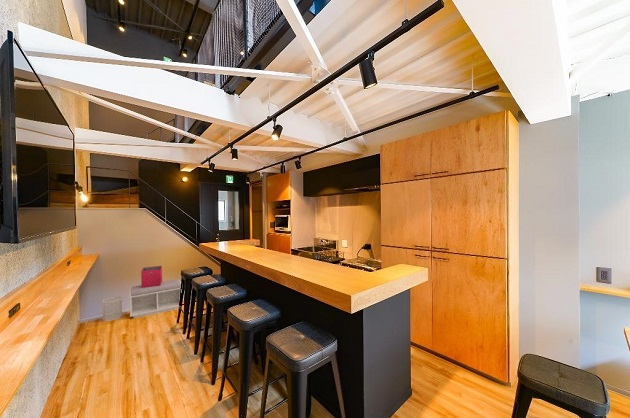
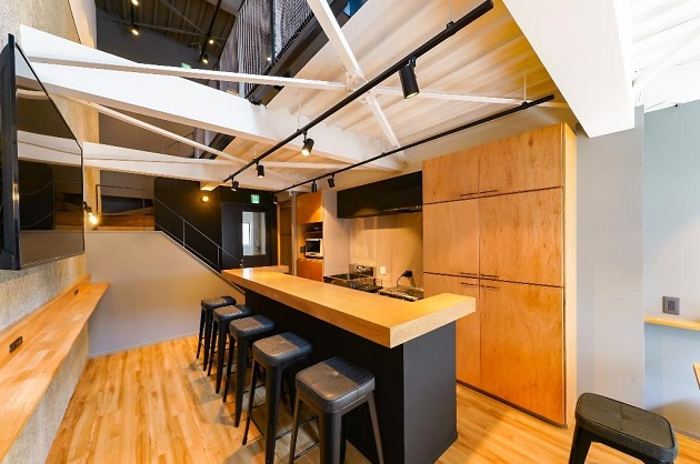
- wastebasket (112, 308)
- bench (156, 297)
- storage bin (152, 276)
